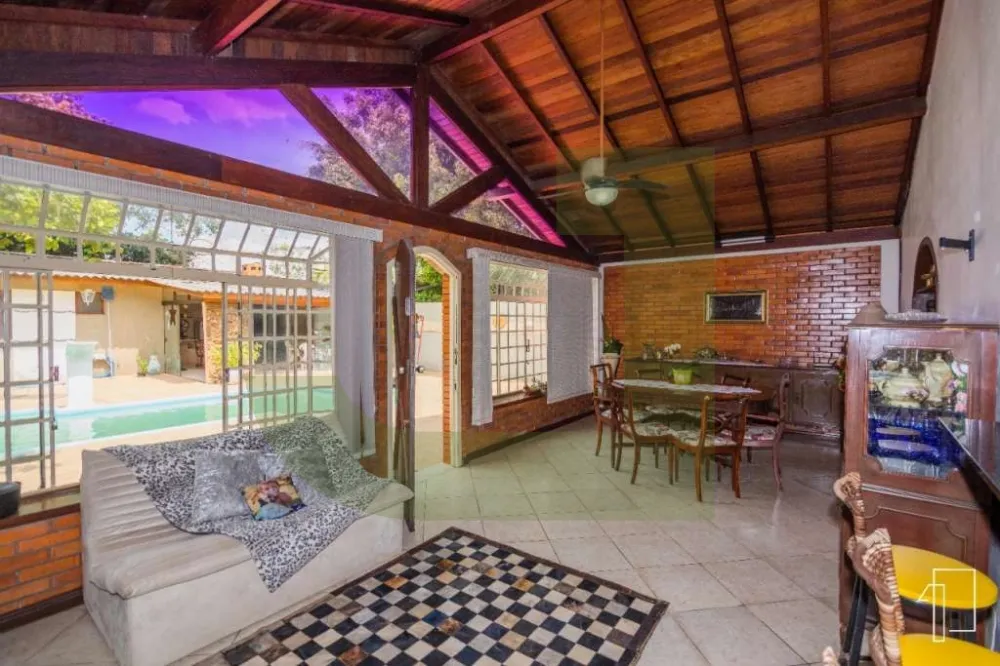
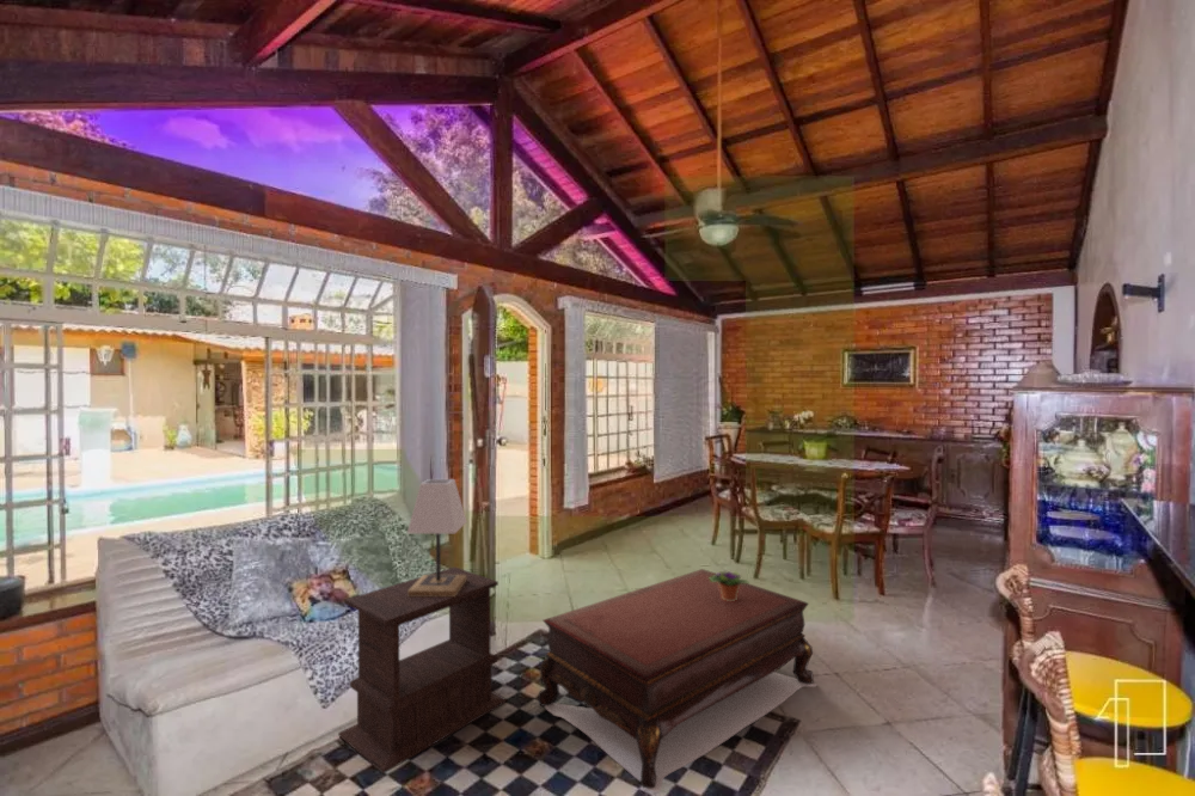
+ side table (427, 654)
+ potted flower (728, 586)
+ lamp (437, 534)
+ coffee table (685, 651)
